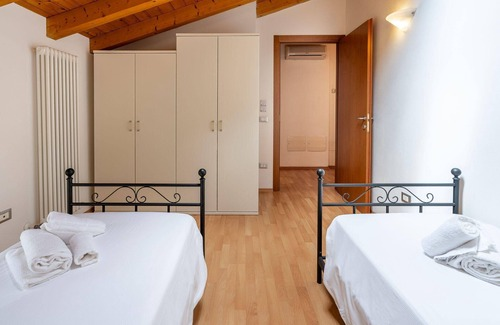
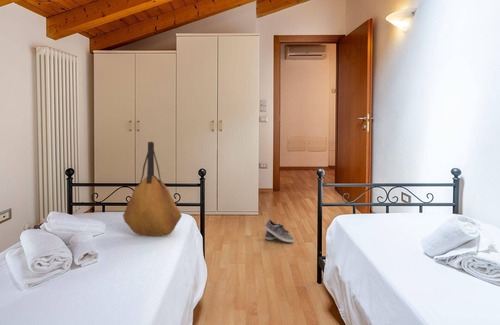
+ tote bag (152, 188)
+ shoe (283, 229)
